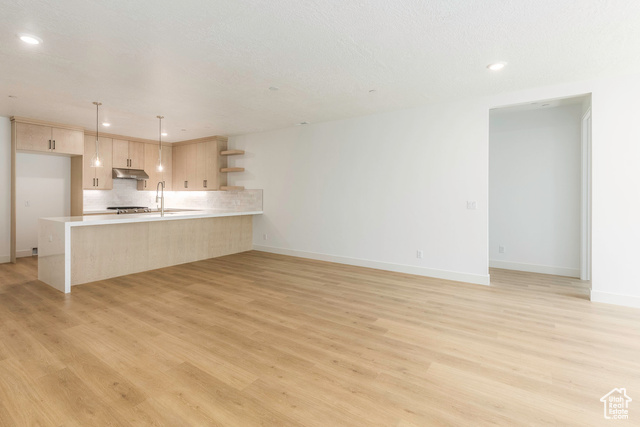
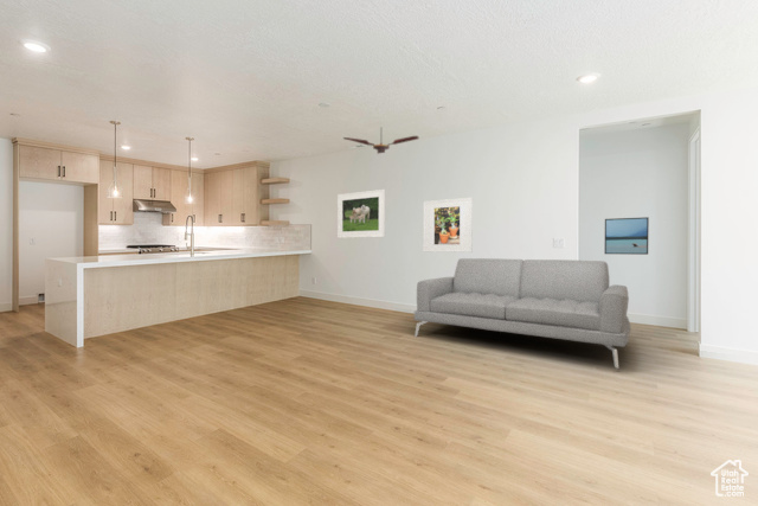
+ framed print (625, 236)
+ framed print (447, 225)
+ sofa (516, 300)
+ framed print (360, 214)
+ ceiling fan (380, 141)
